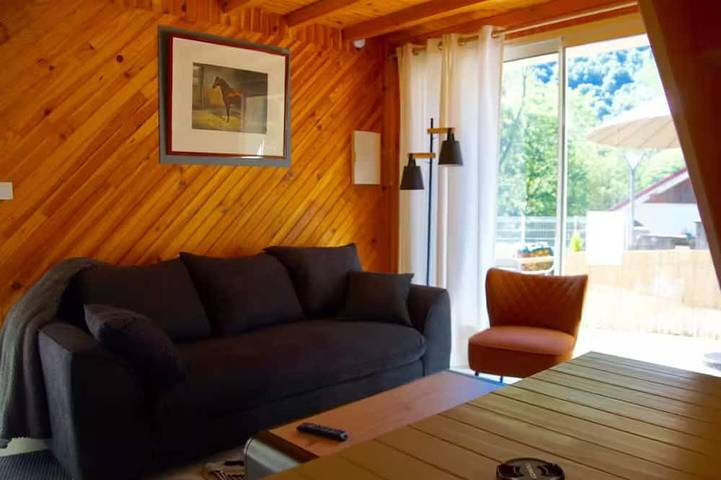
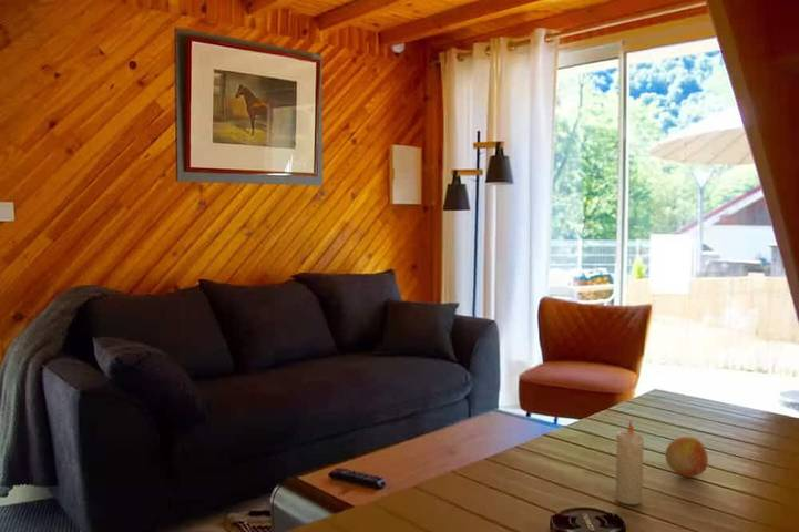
+ fruit (686, 456)
+ candle (629, 460)
